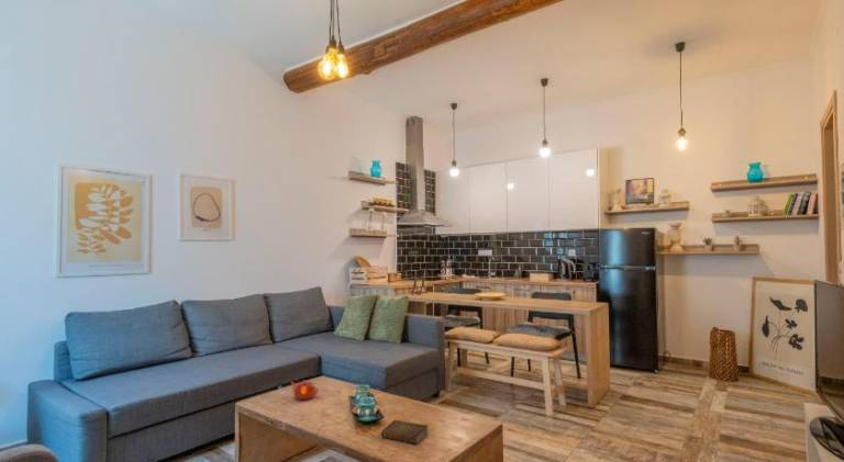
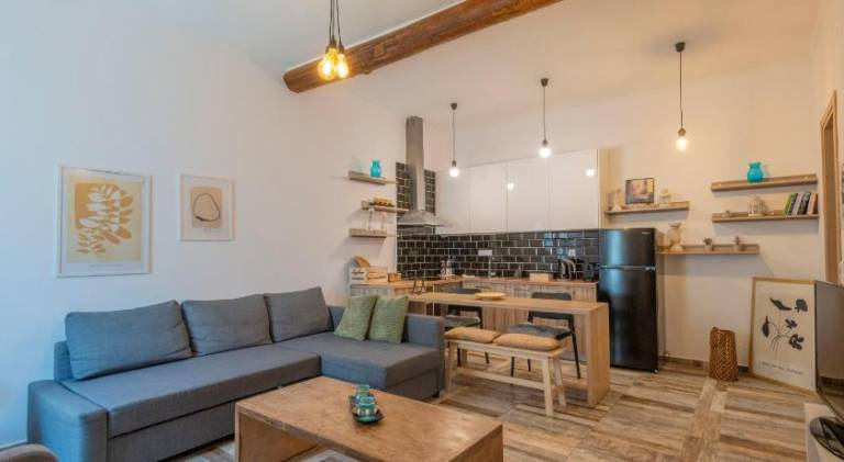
- teapot (303, 388)
- book (404, 431)
